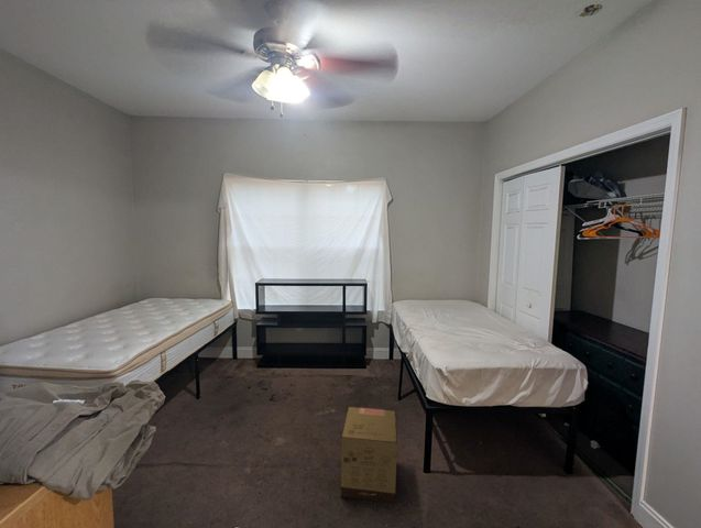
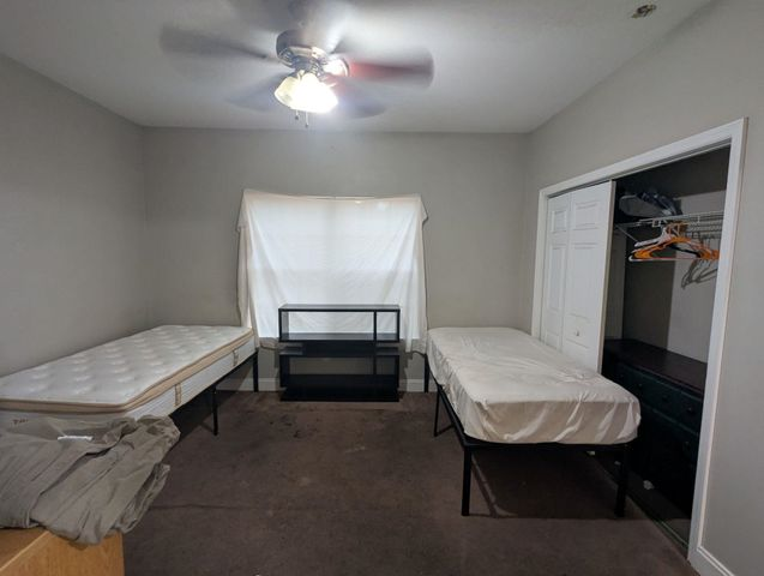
- cardboard box (370, 451)
